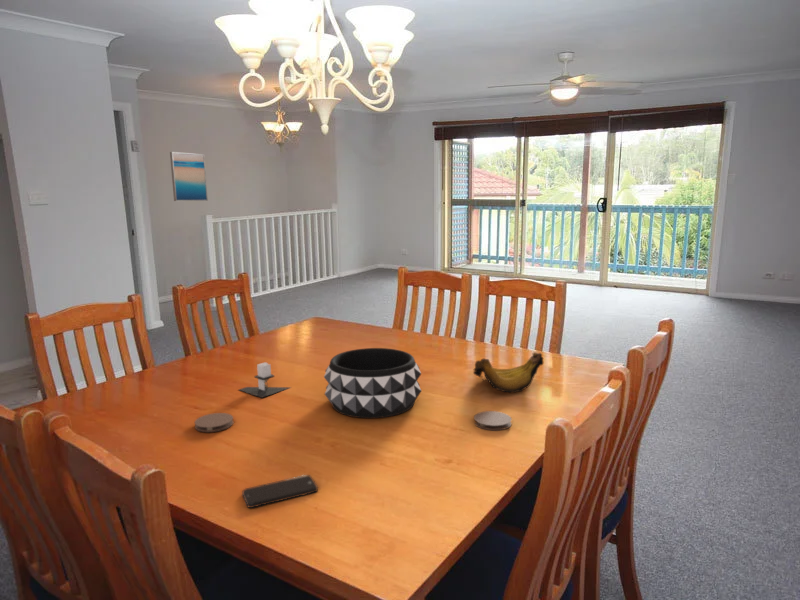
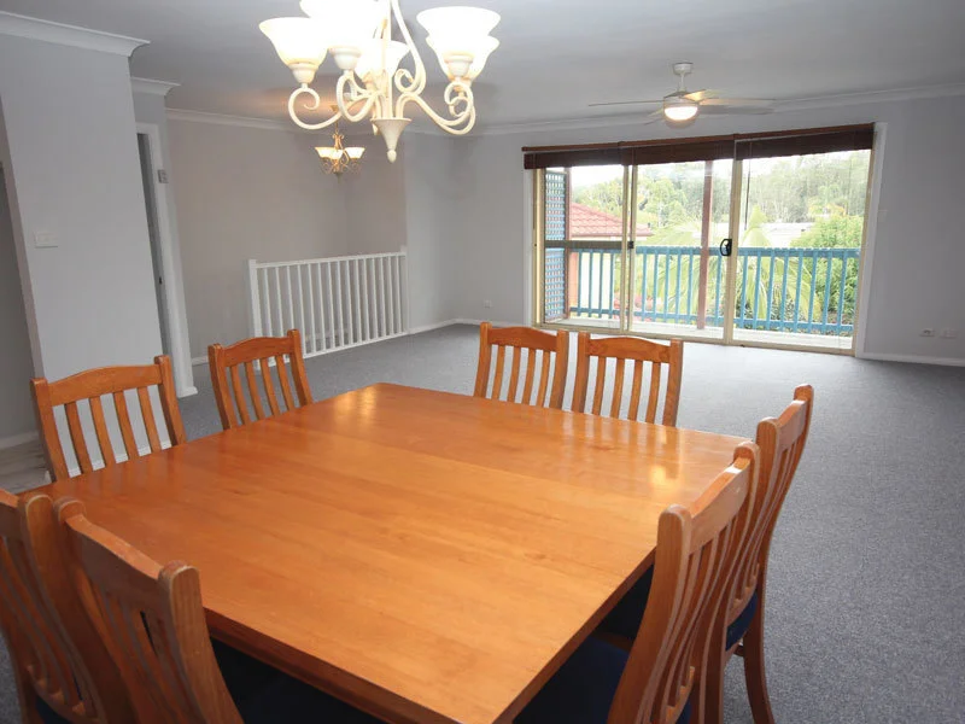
- banana bunch (500, 369)
- coaster (214, 422)
- smartphone (280, 490)
- wall art (189, 177)
- coaster (492, 420)
- architectural model (264, 376)
- decorative bowl (372, 380)
